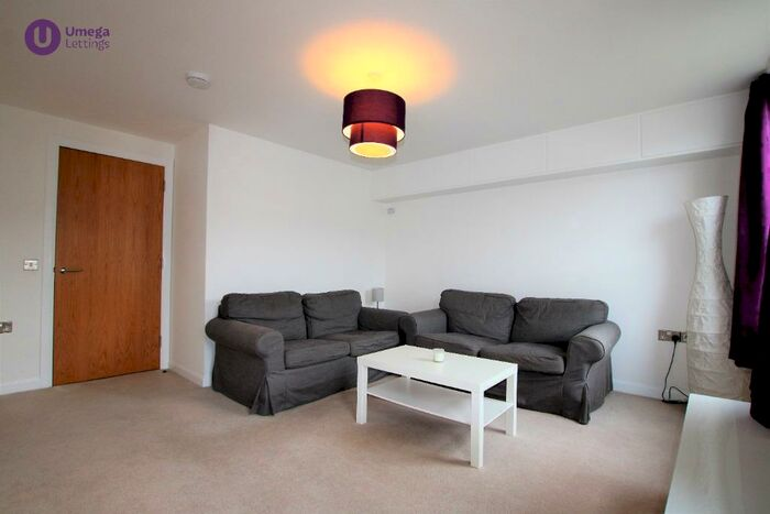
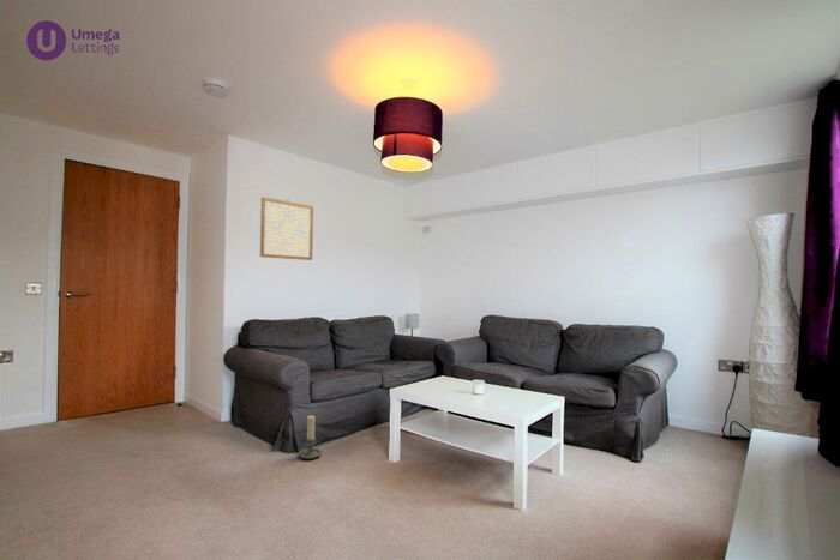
+ wall art (288, 228)
+ candle holder (308, 435)
